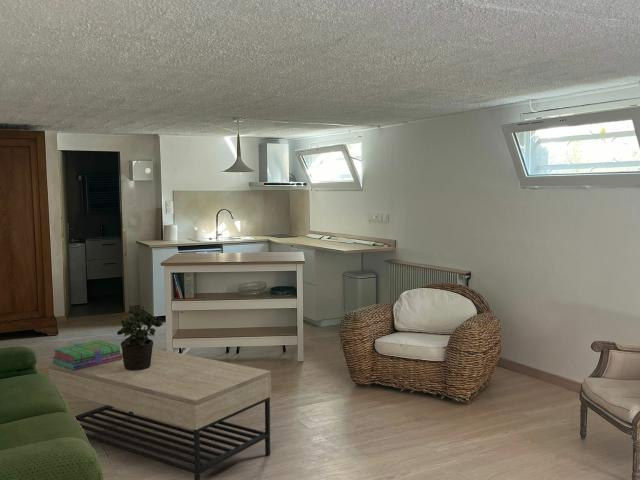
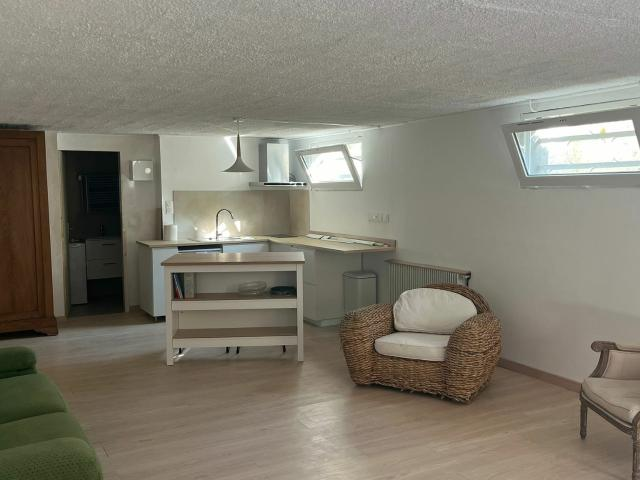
- coffee table (158, 409)
- stack of books (87, 353)
- potted plant (139, 337)
